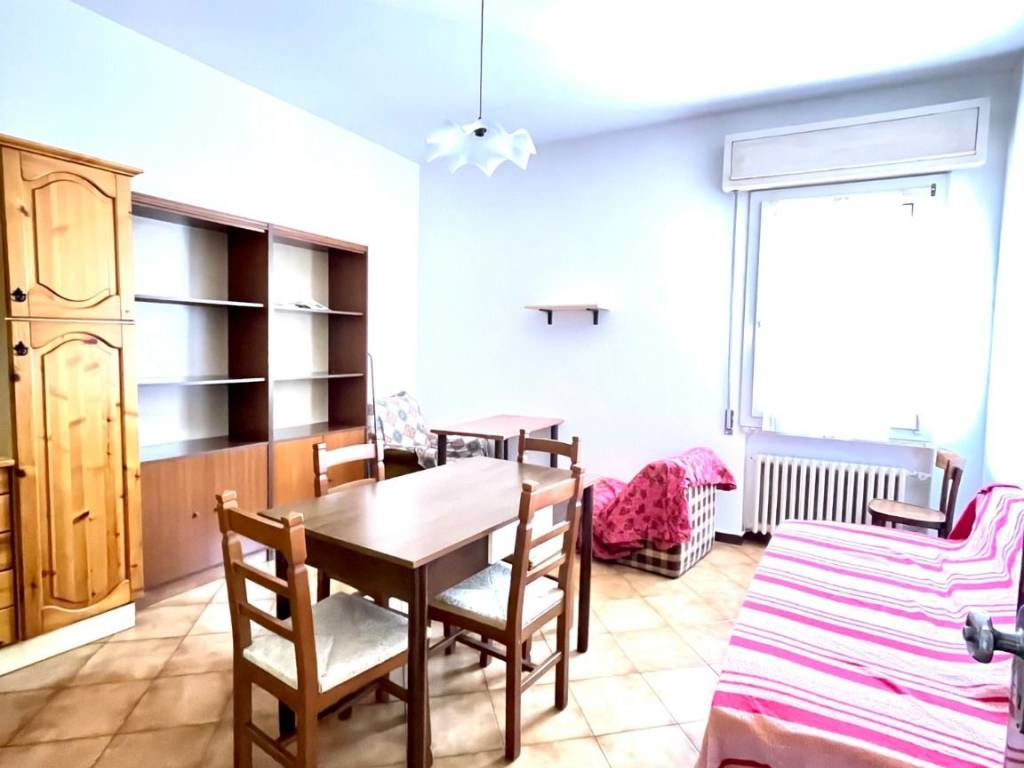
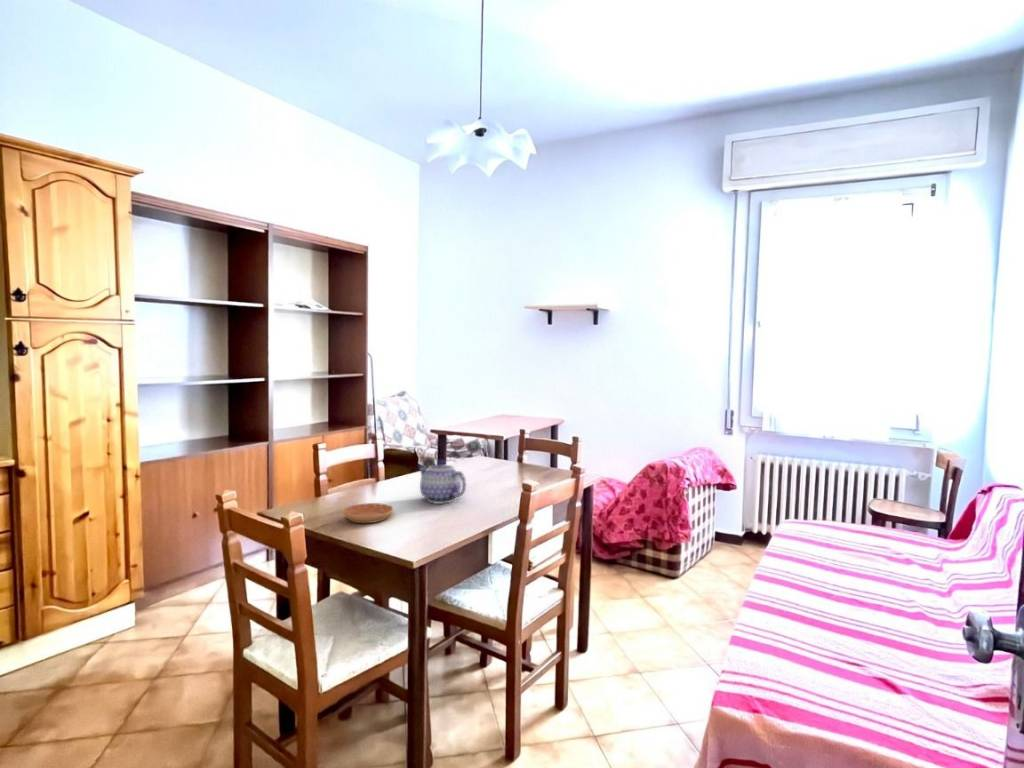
+ teapot (440, 479)
+ saucer (368, 513)
